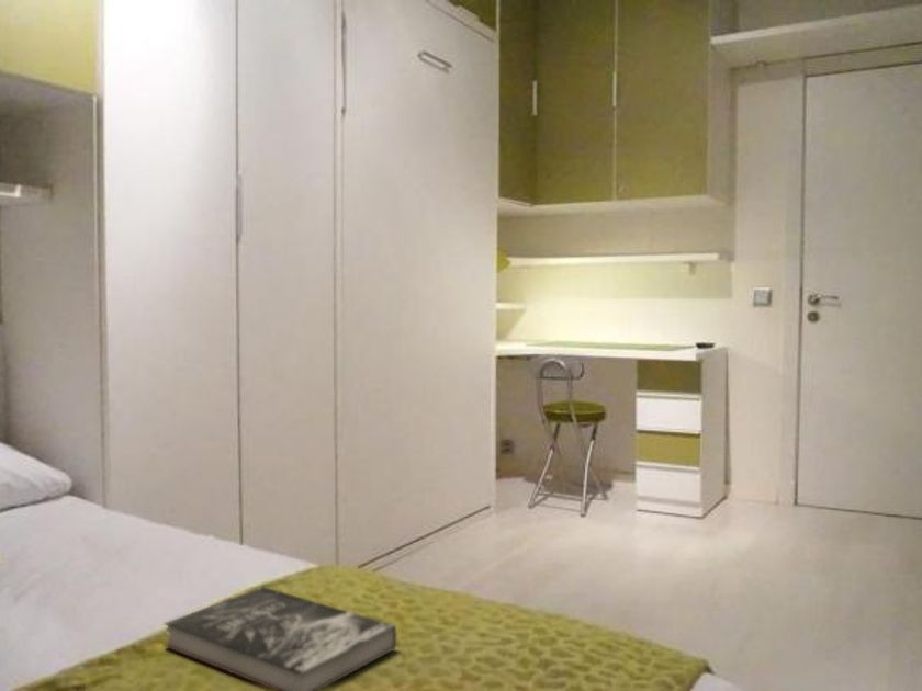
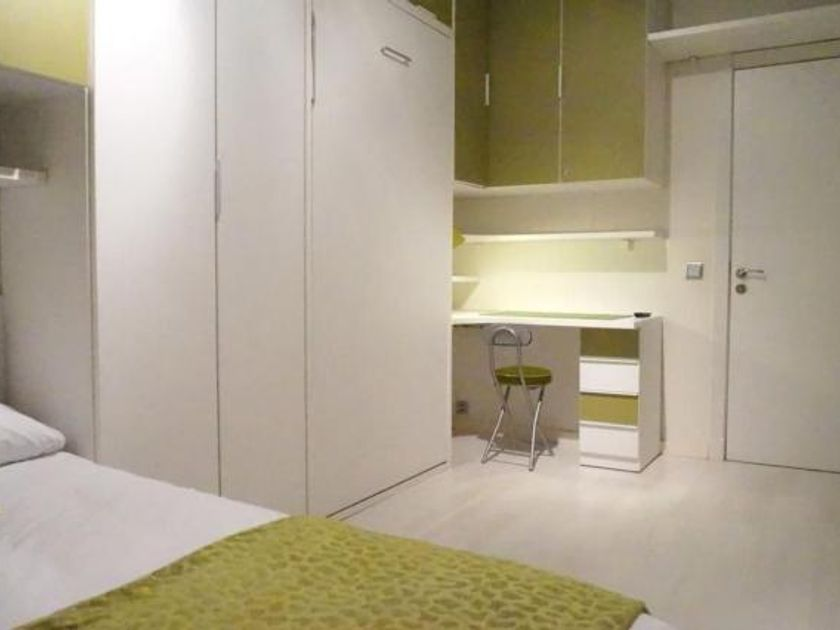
- book (280, 635)
